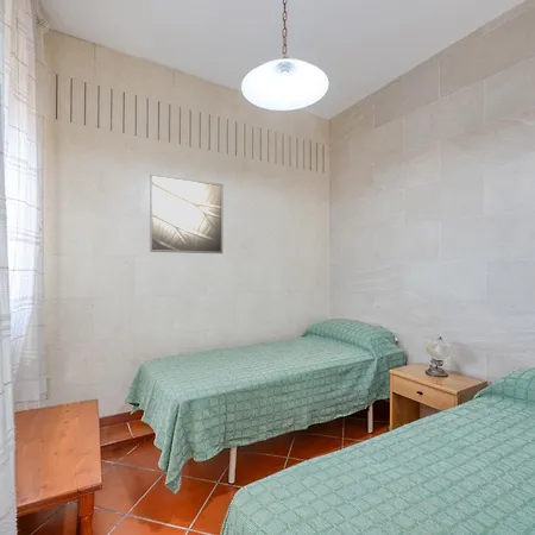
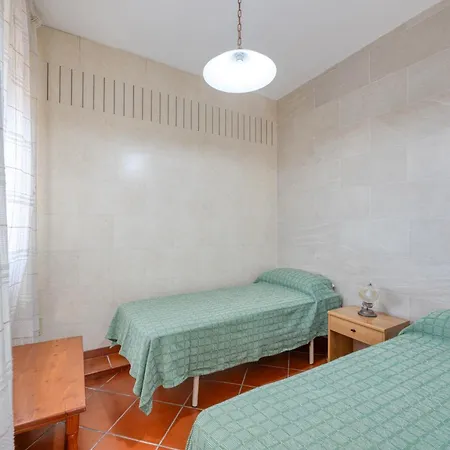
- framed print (188, 215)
